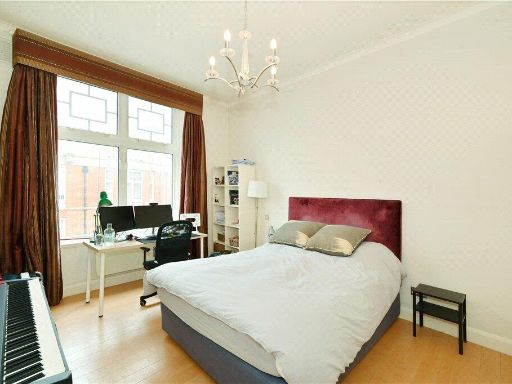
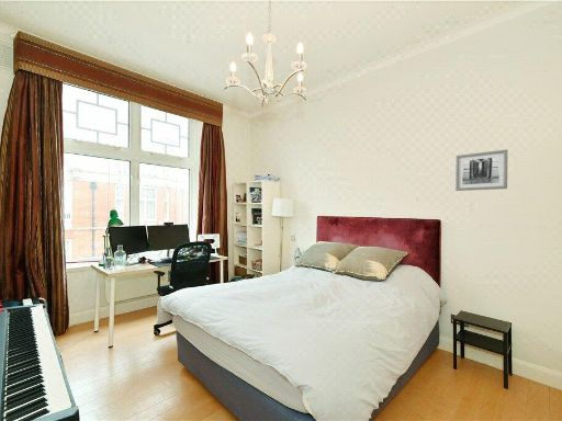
+ wall art (480, 171)
